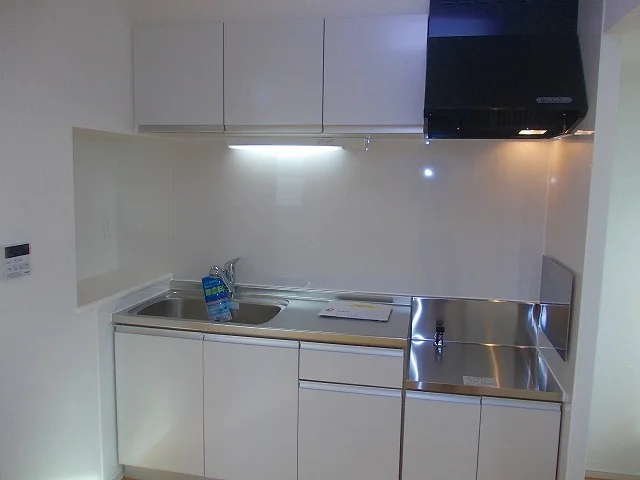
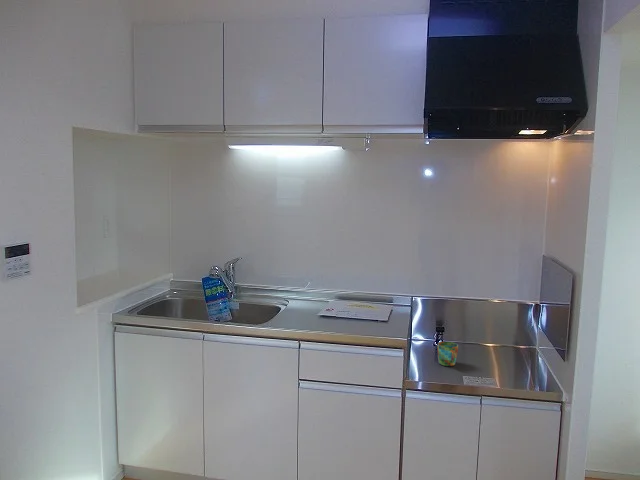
+ mug (449, 355)
